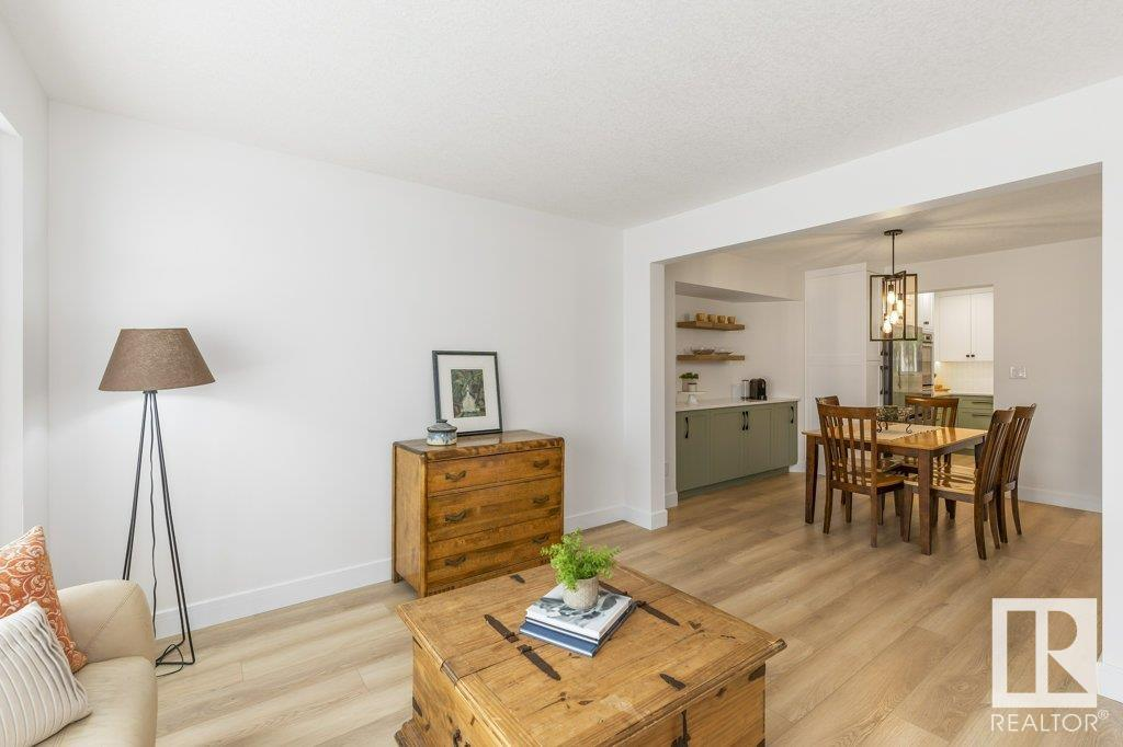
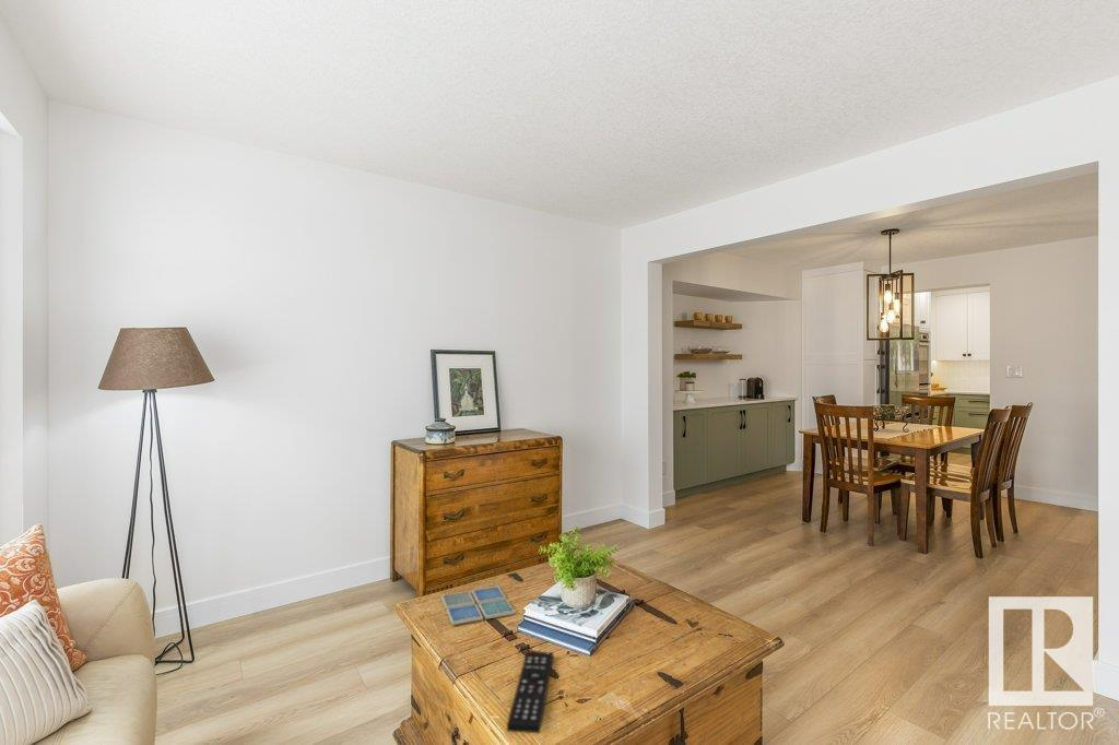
+ drink coaster (475, 604)
+ remote control (532, 686)
